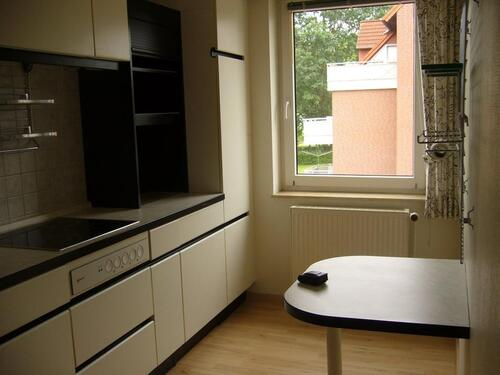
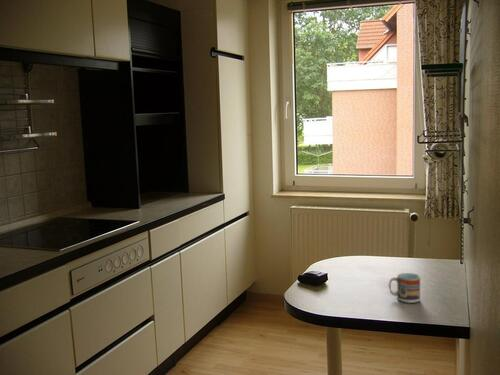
+ cup (404, 287)
